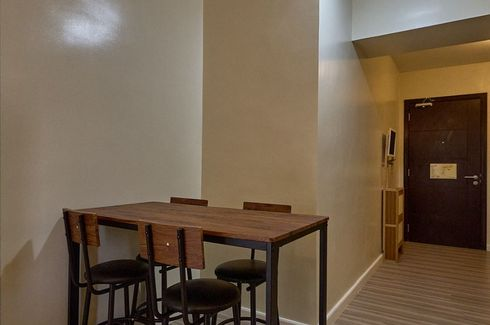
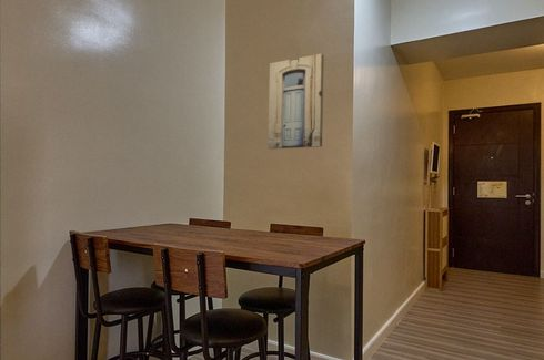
+ wall art (294, 103)
